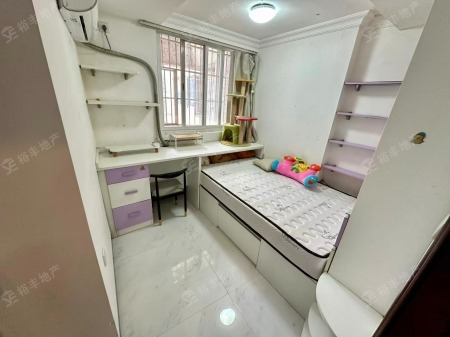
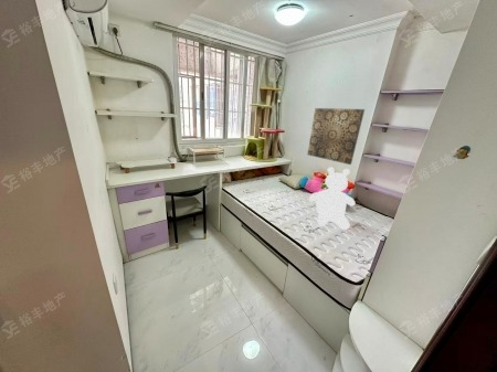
+ wall art (331, 135)
+ bear (335, 196)
